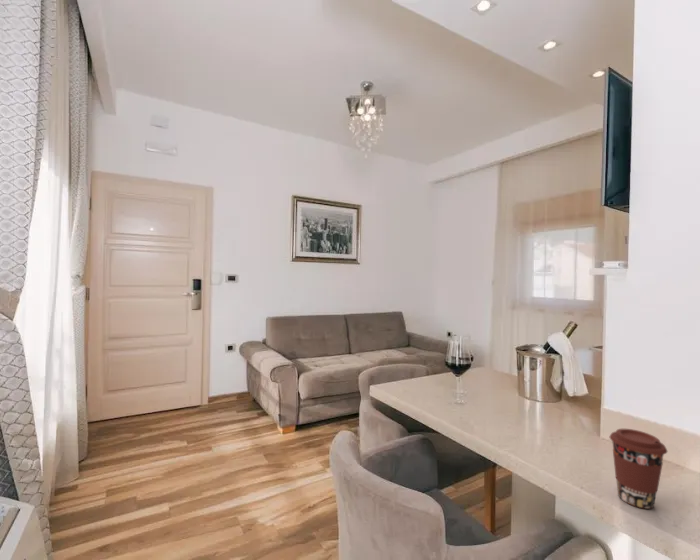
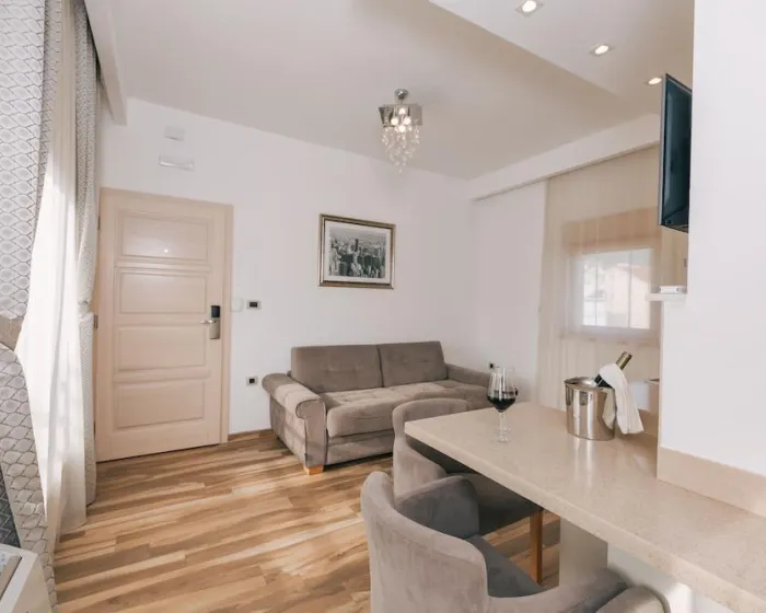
- coffee cup (636, 467)
